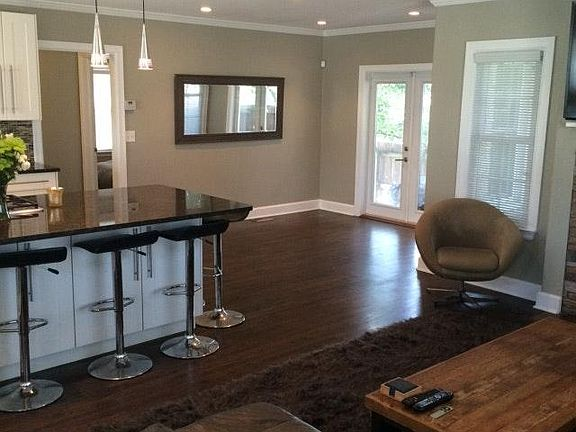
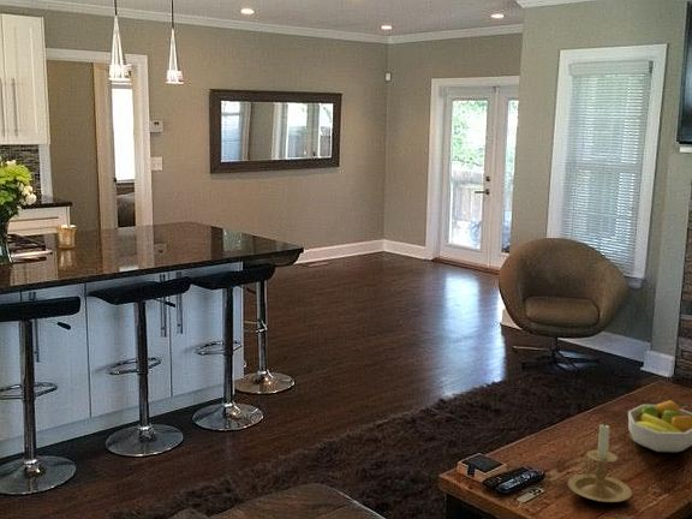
+ fruit bowl (662, 424)
+ candle holder (601, 458)
